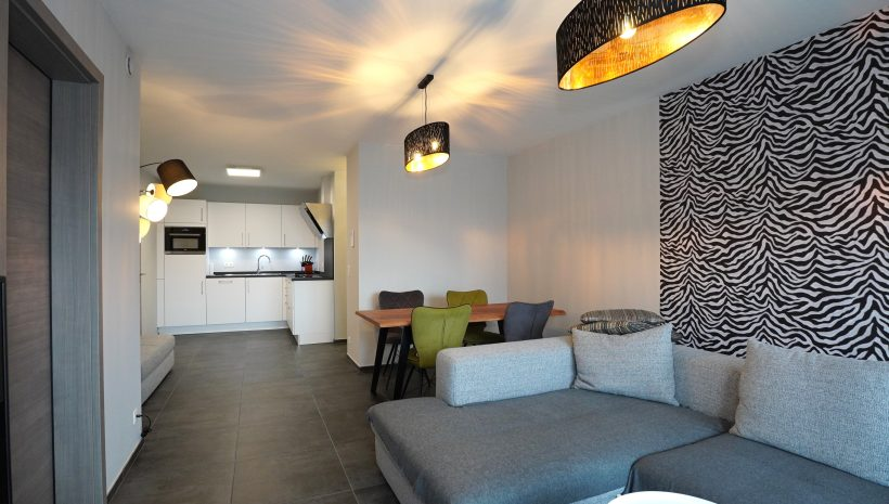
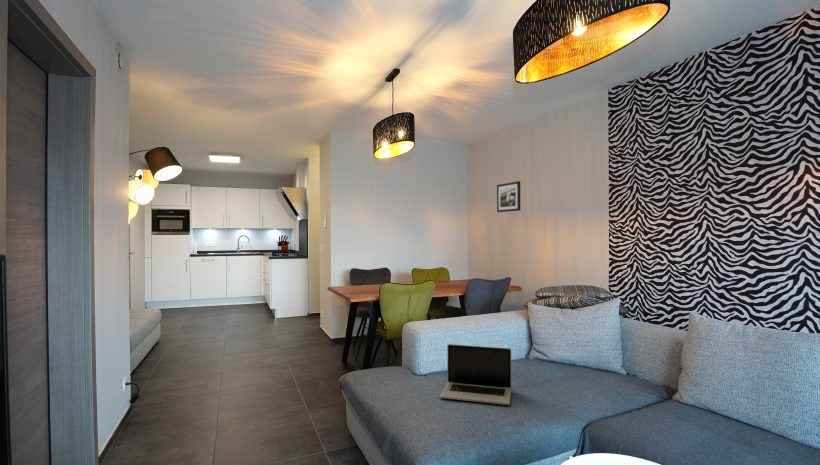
+ laptop (476, 372)
+ picture frame (508, 197)
